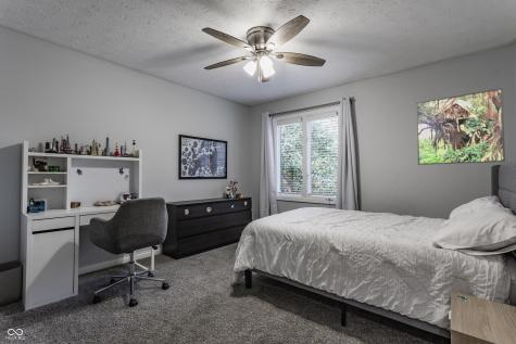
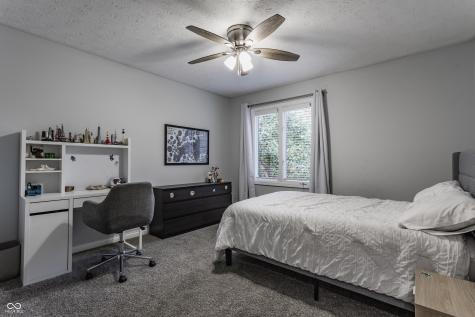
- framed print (456, 129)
